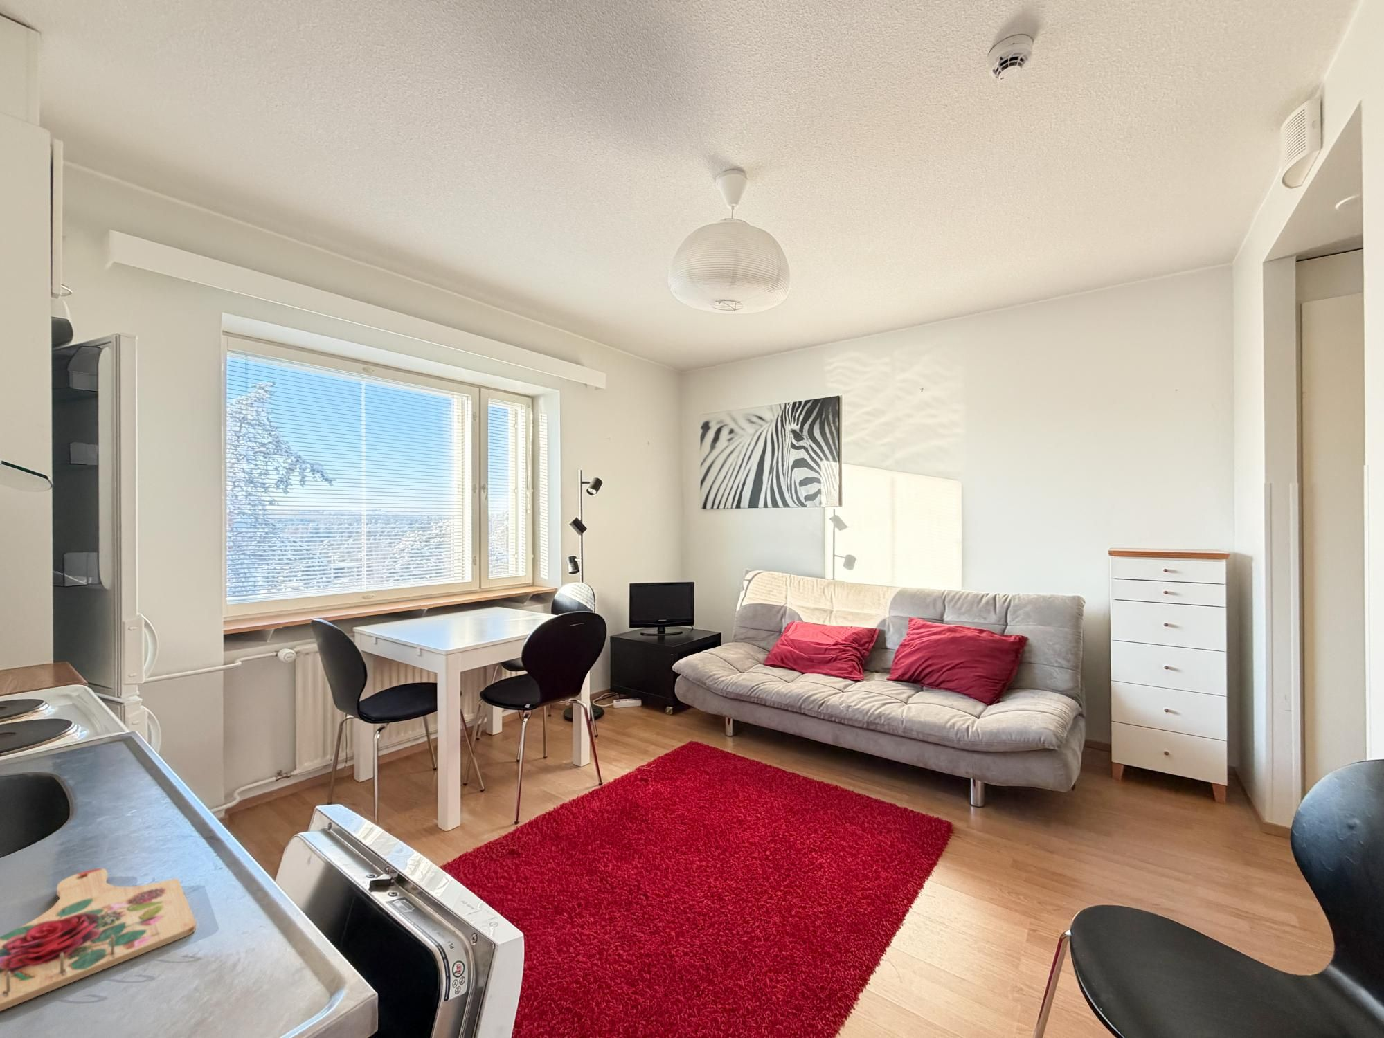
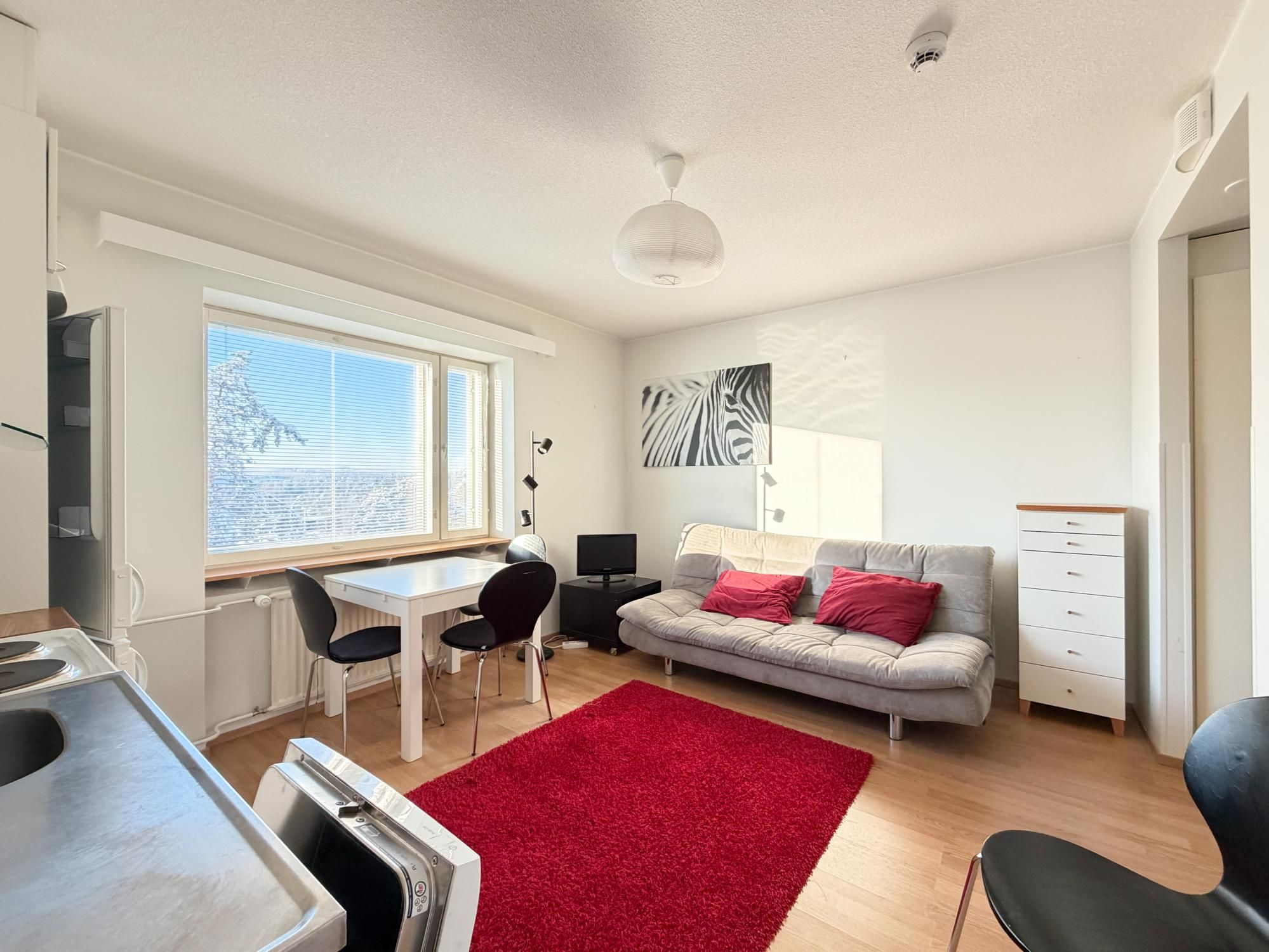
- cutting board (86, 907)
